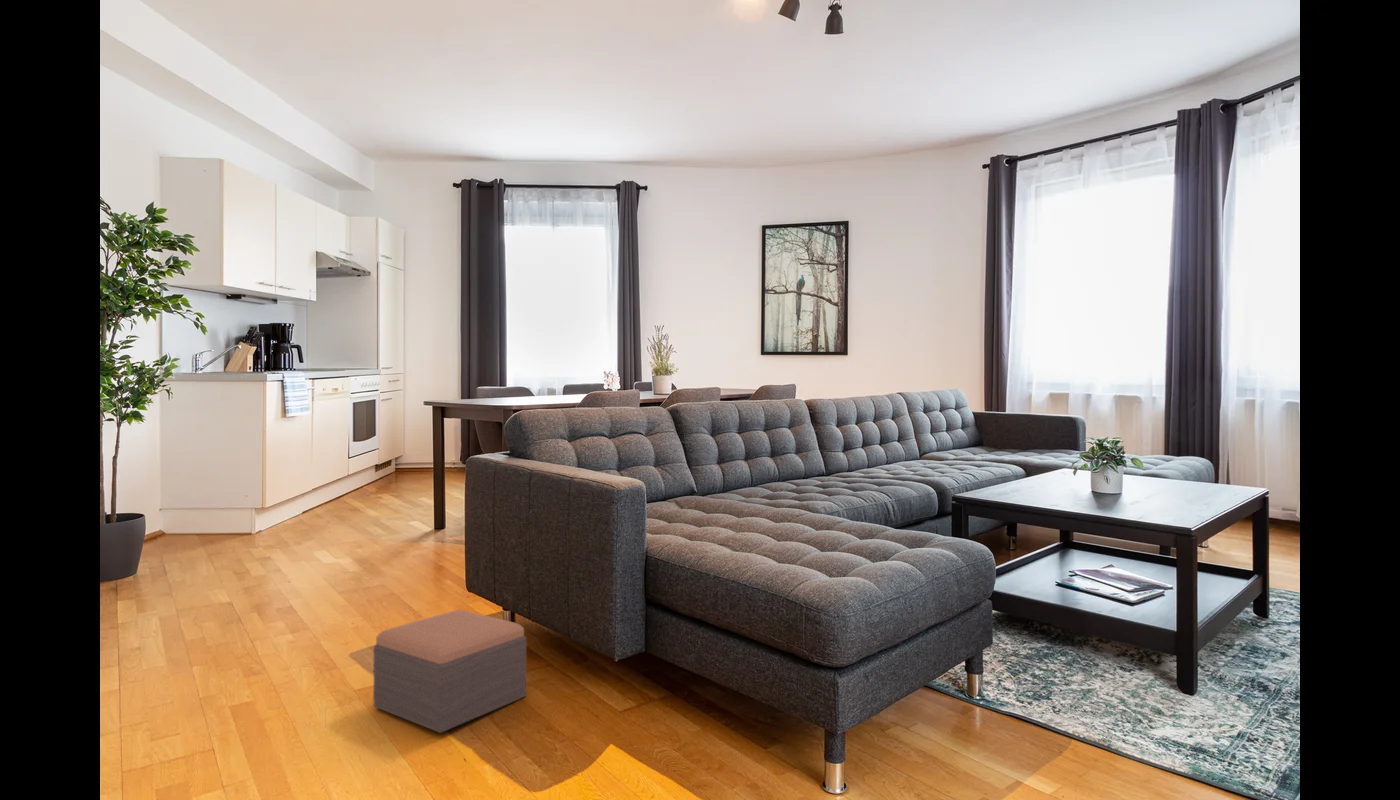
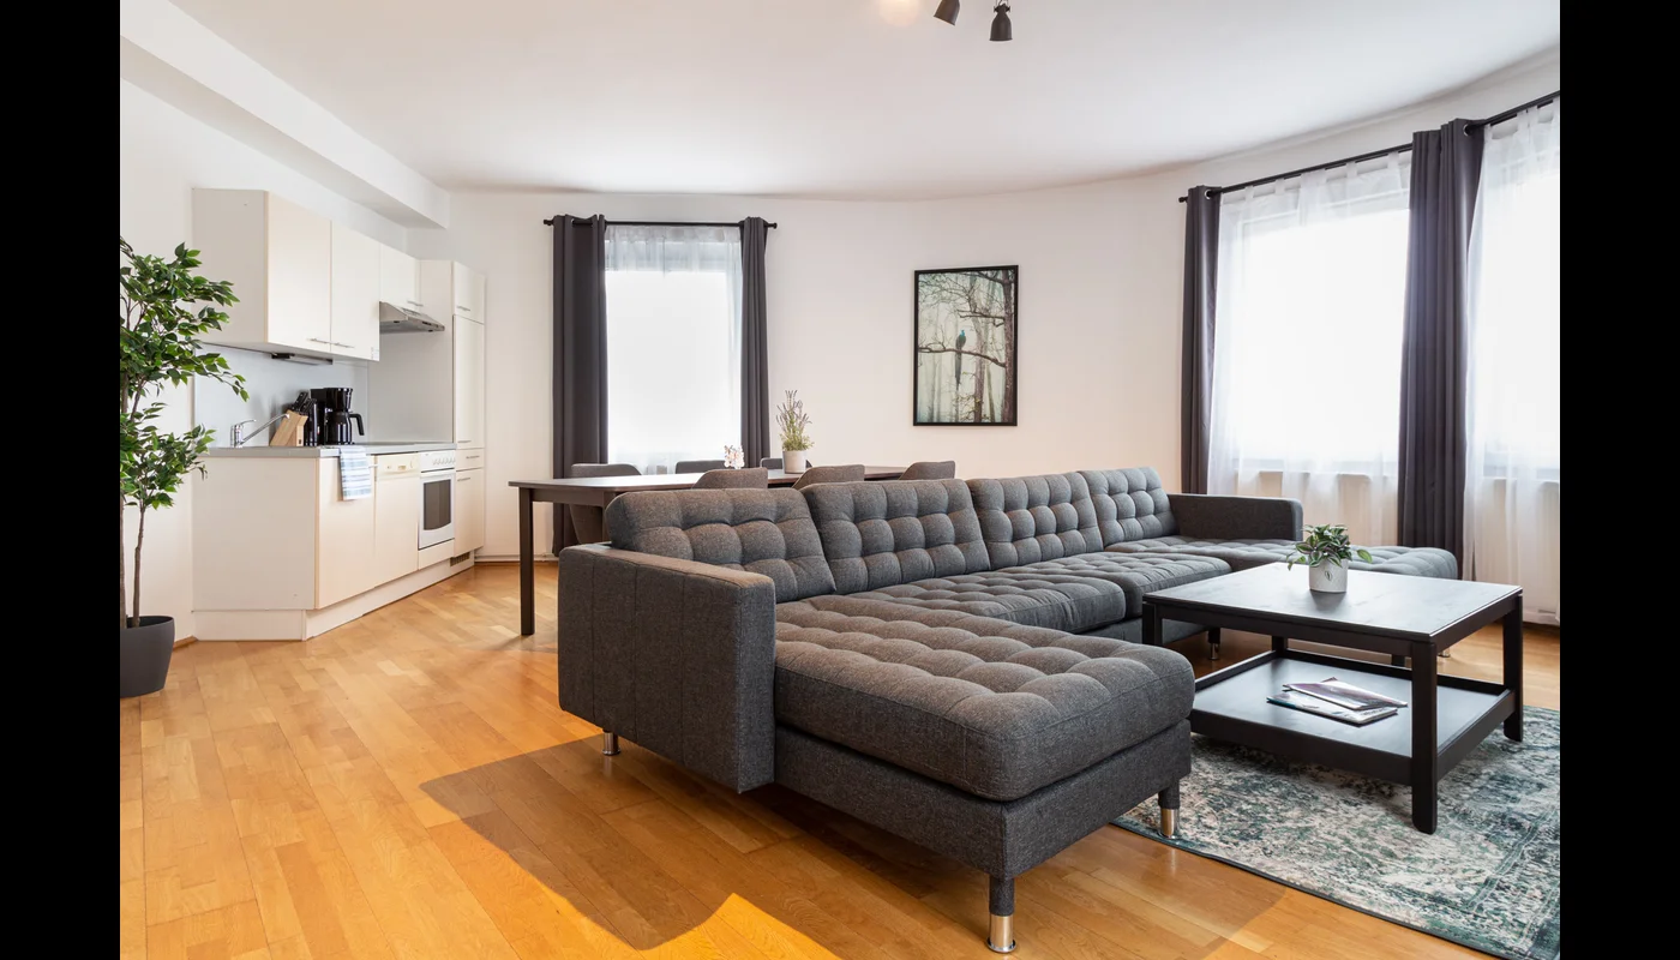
- footstool (451, 663)
